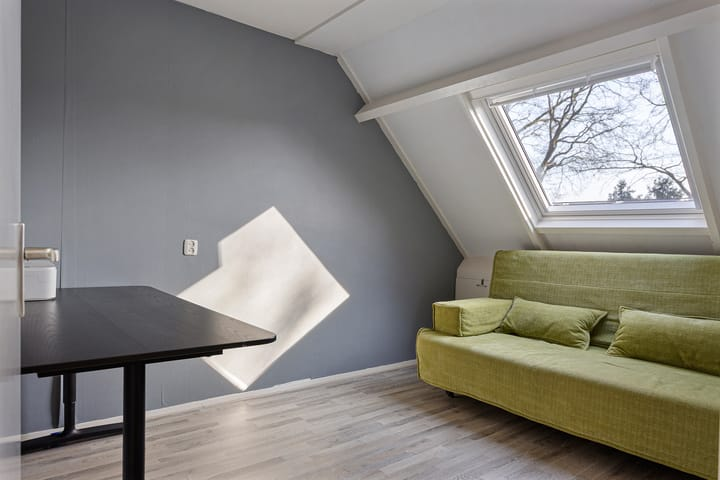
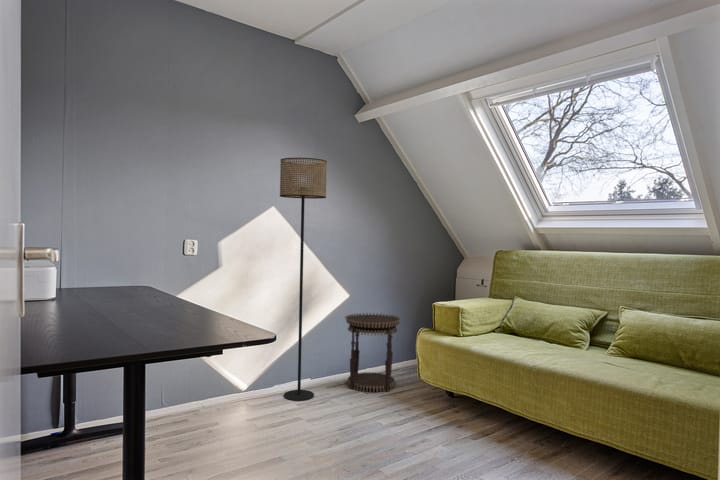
+ floor lamp (301, 278)
+ side table (359, 351)
